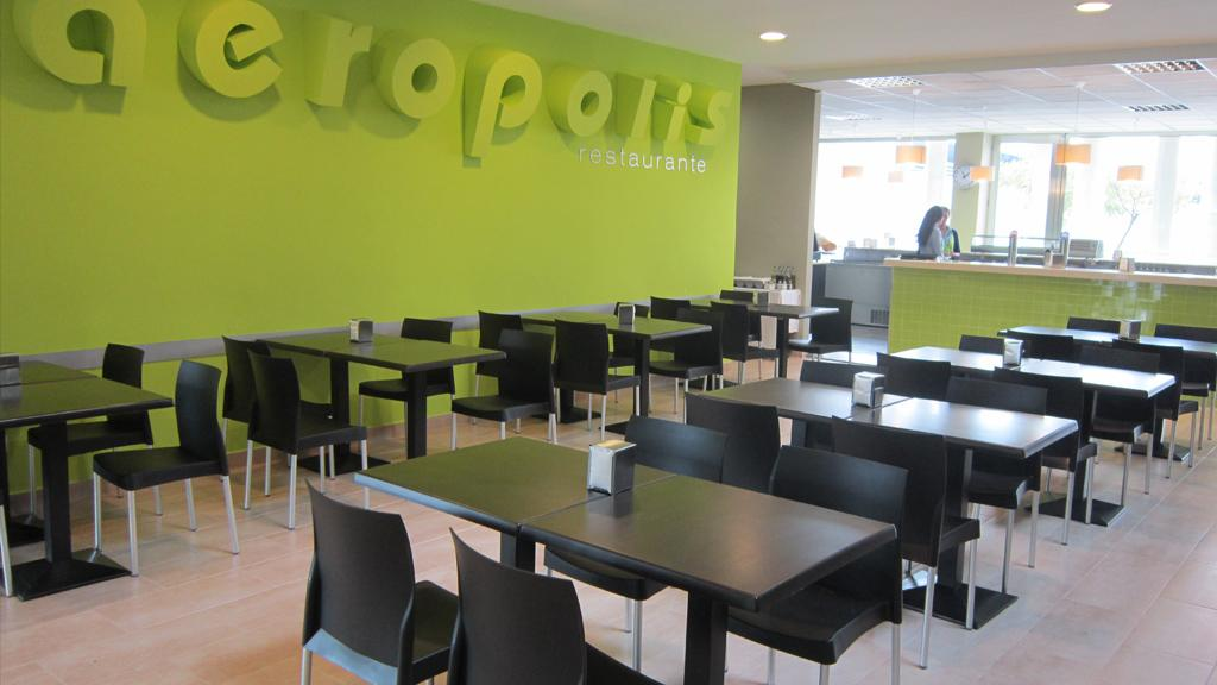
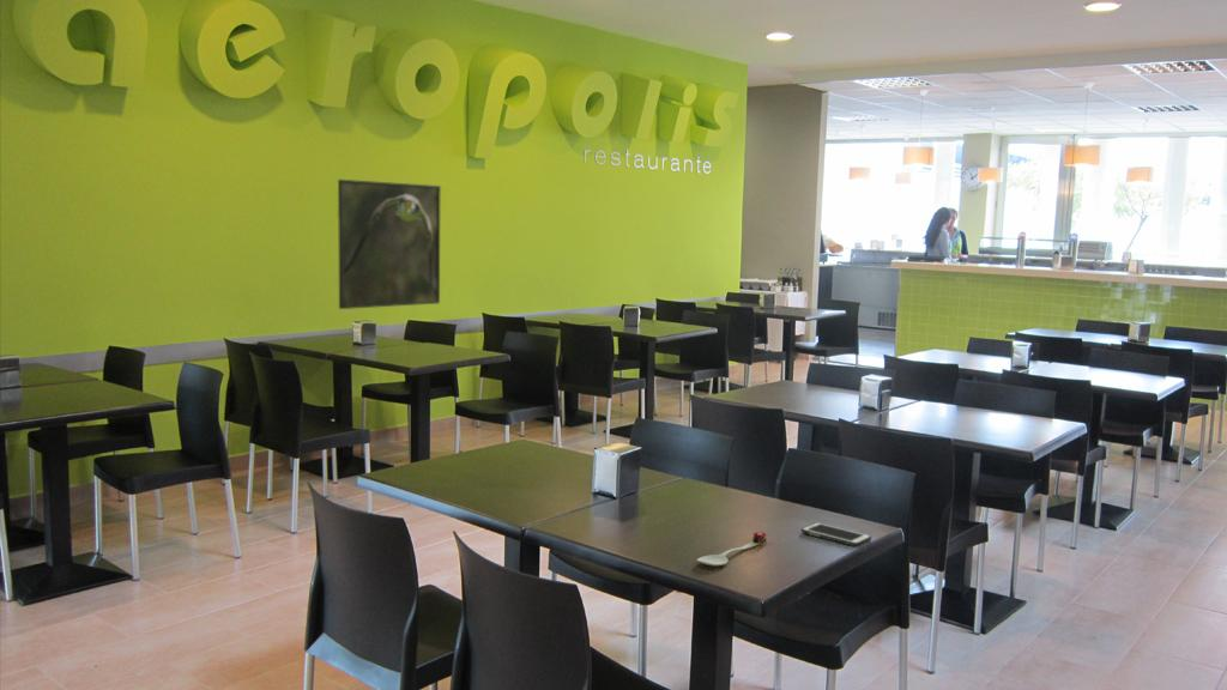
+ cell phone (835, 533)
+ spoon (733, 549)
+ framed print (391, 244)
